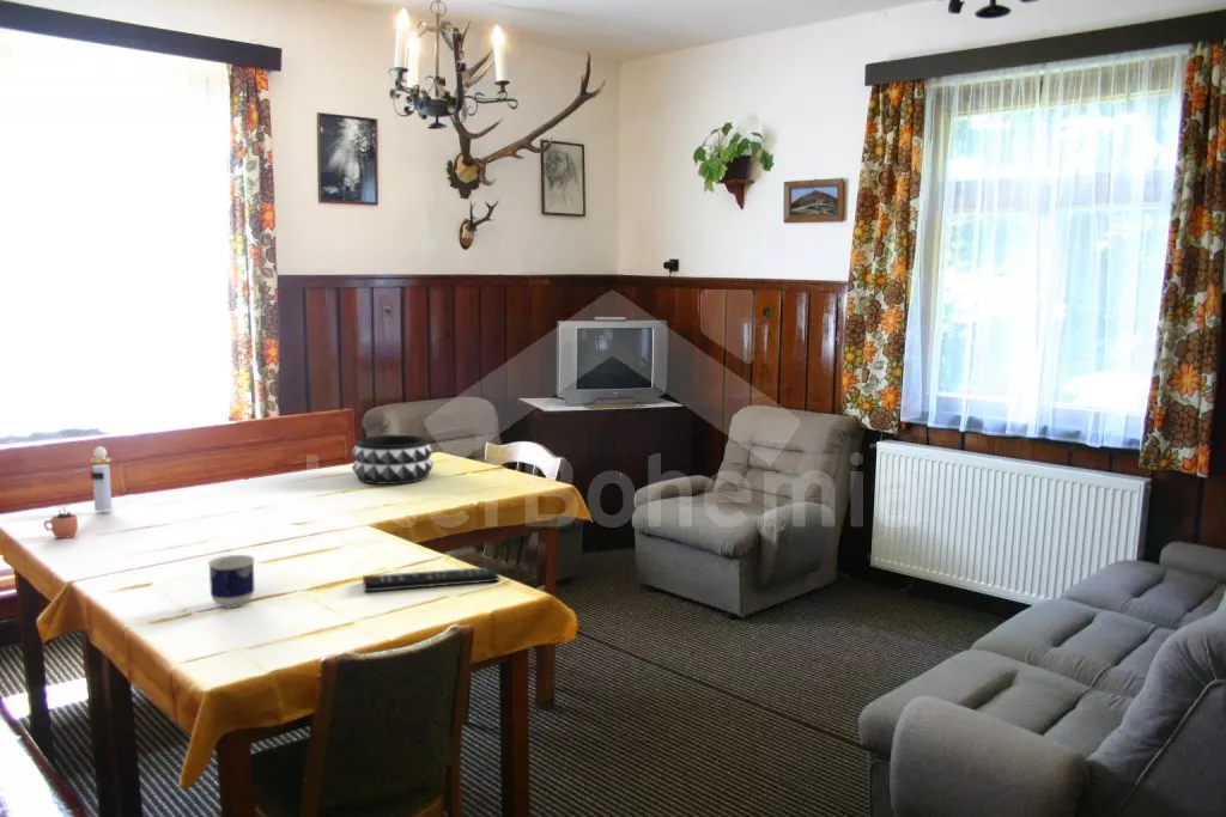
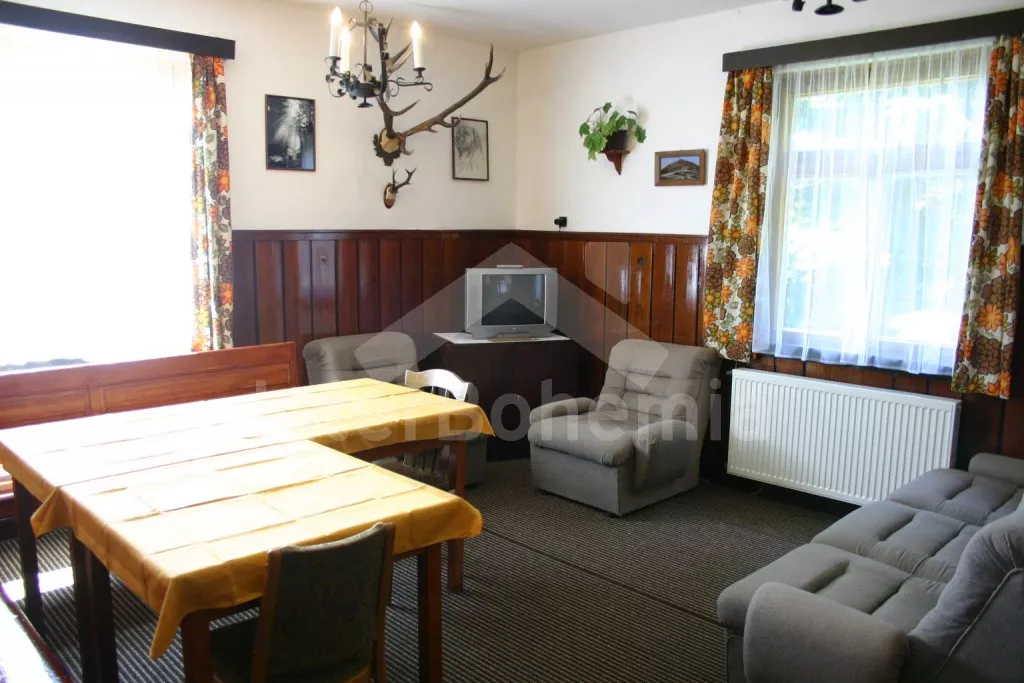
- perfume bottle (101, 478)
- decorative bowl (393, 458)
- remote control (430, 578)
- cocoa (60, 517)
- cup (230, 584)
